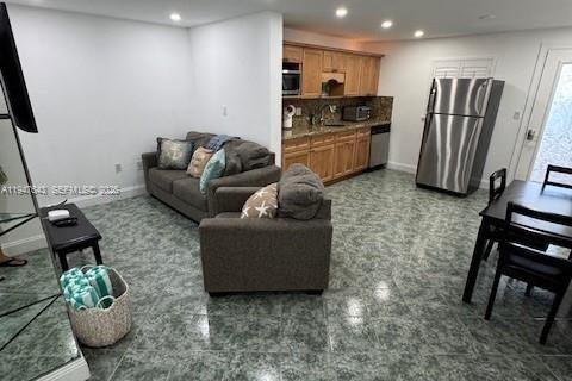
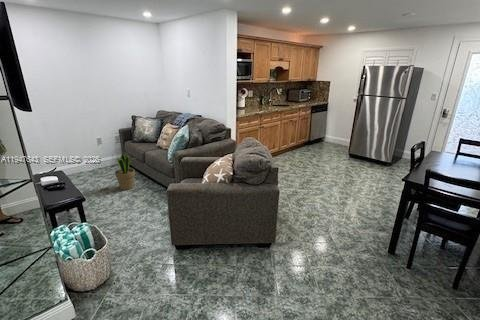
+ potted plant (126, 170)
